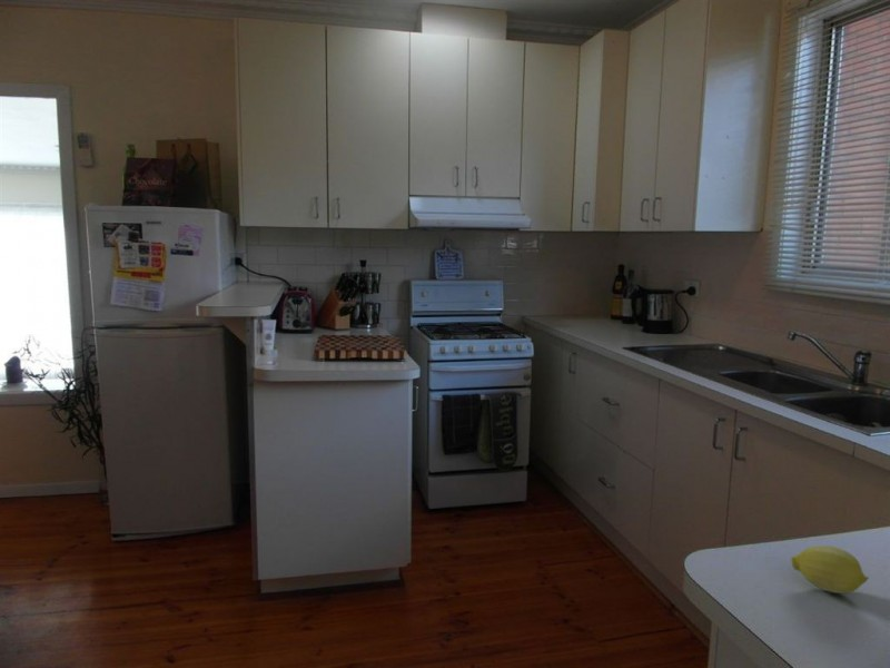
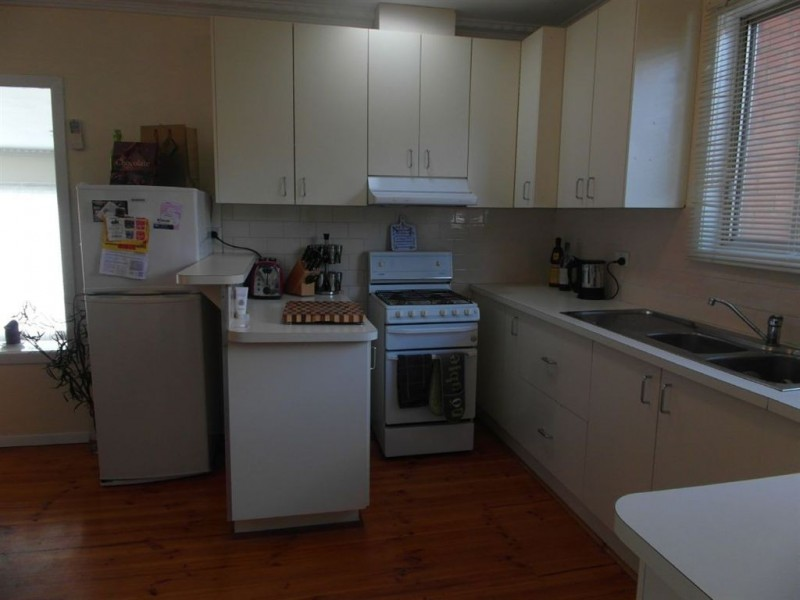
- fruit (828, 568)
